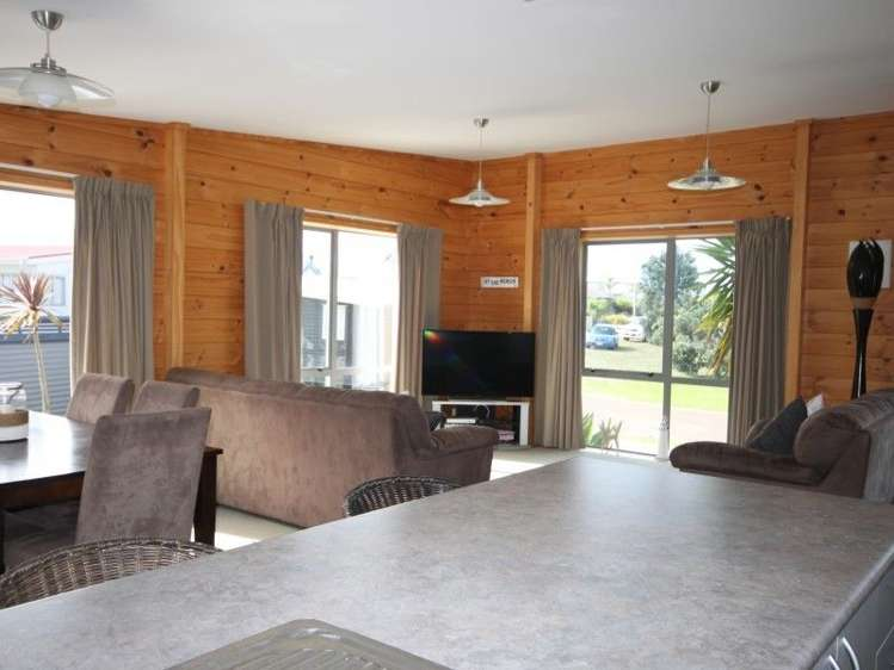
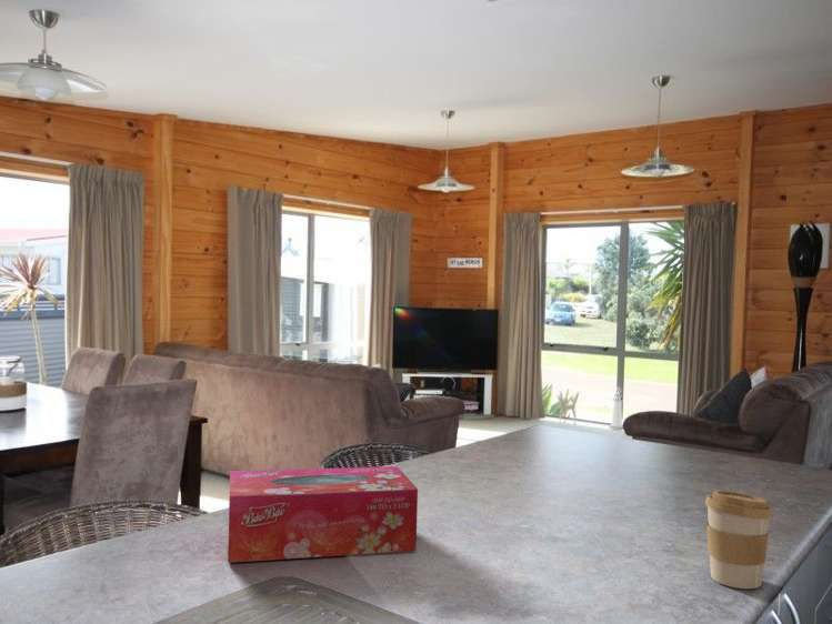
+ coffee cup (738, 536)
+ tissue box (320, 510)
